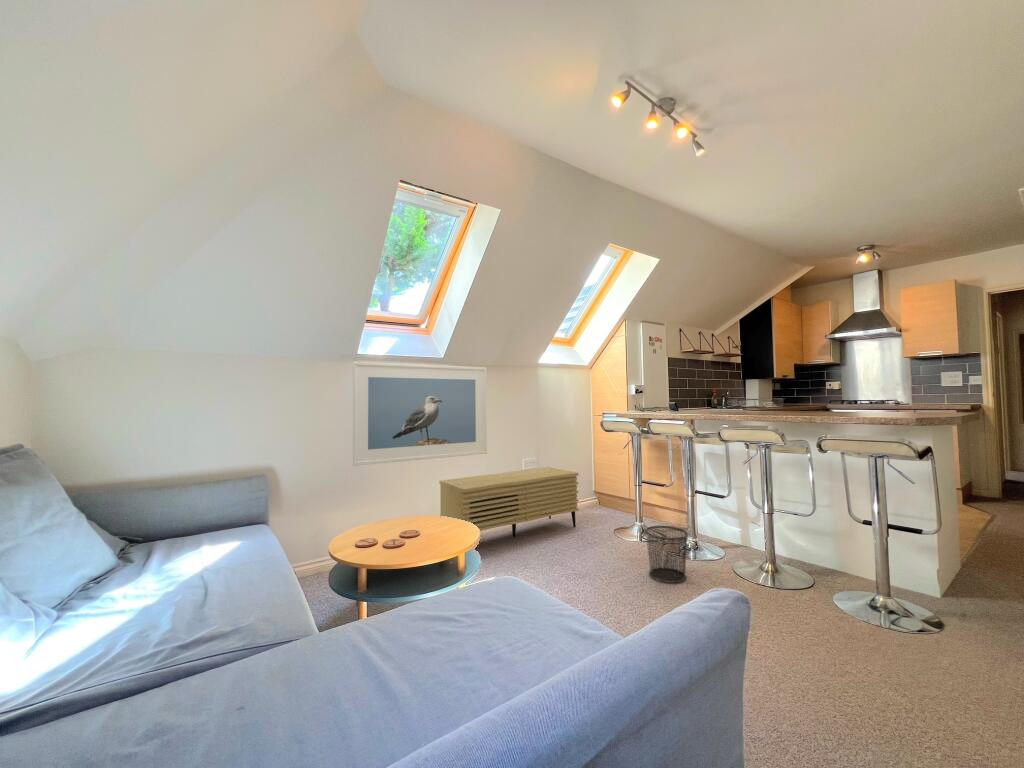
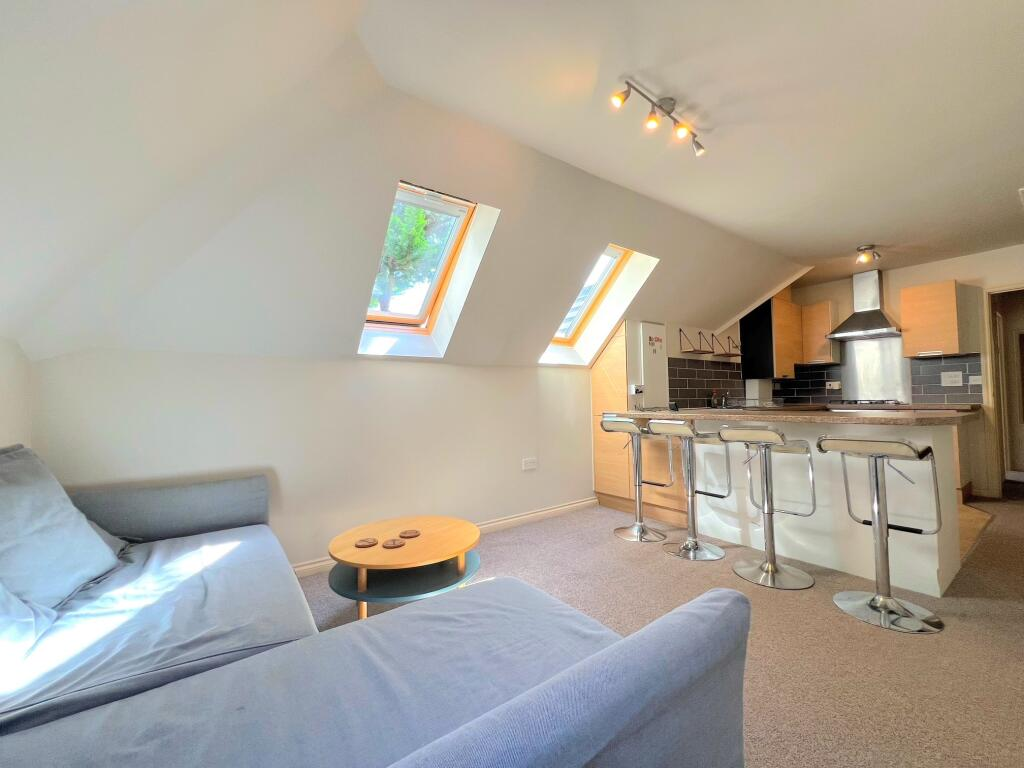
- sideboard (512, 506)
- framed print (425, 411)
- waste bin (666, 553)
